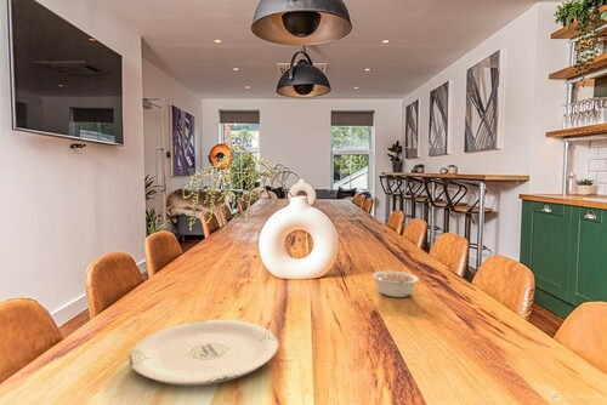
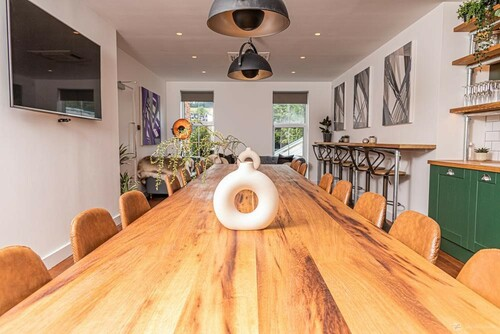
- plate (206, 350)
- legume (396, 283)
